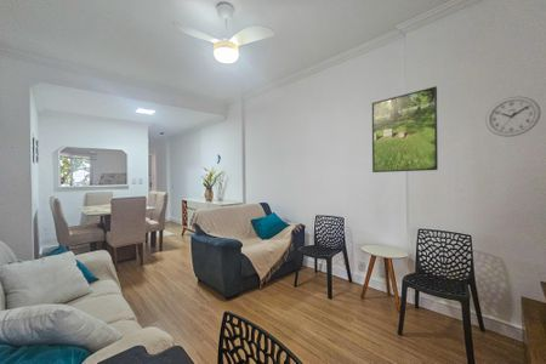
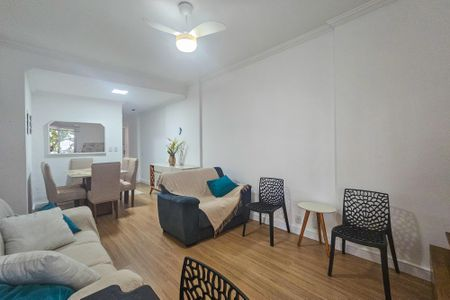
- wall clock (511, 116)
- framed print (402, 132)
